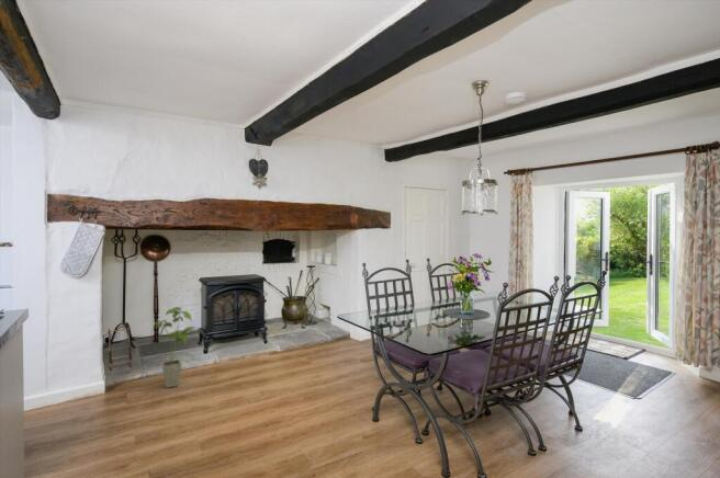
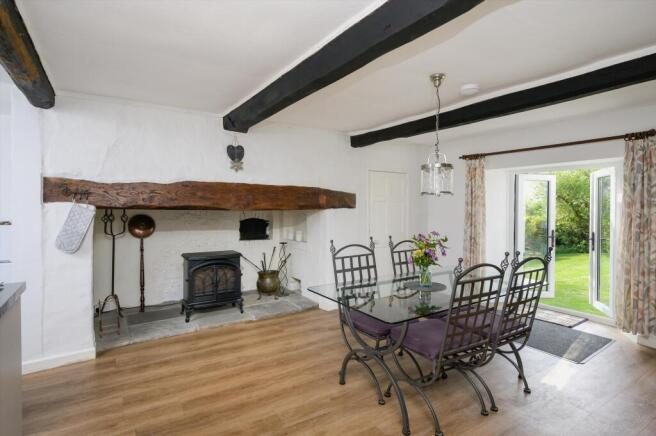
- house plant (177, 345)
